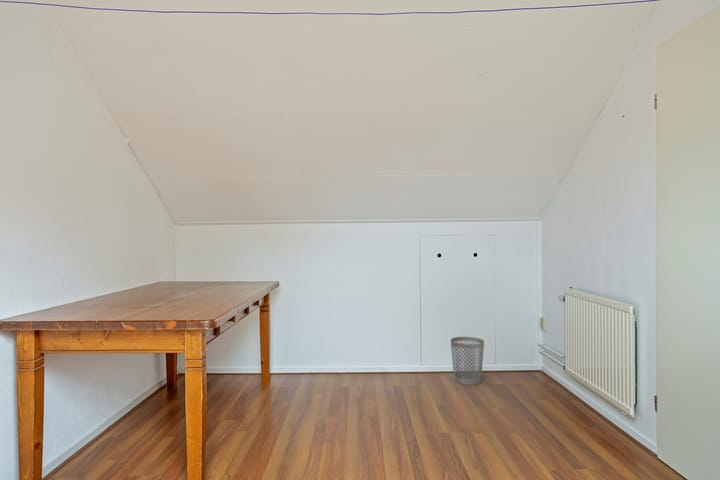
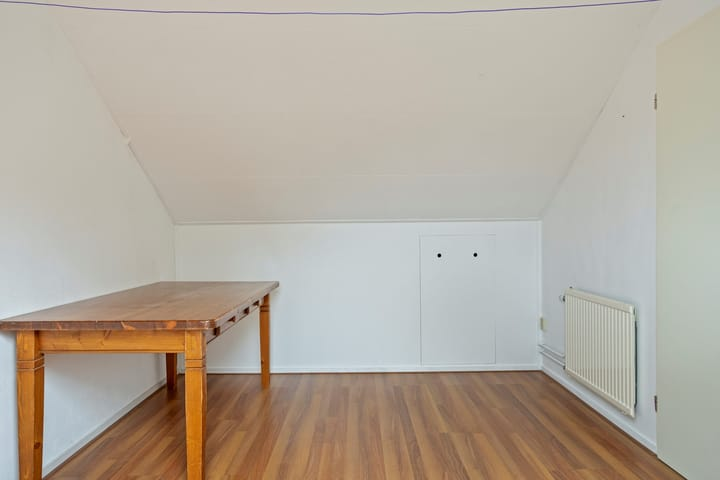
- wastebasket (467, 360)
